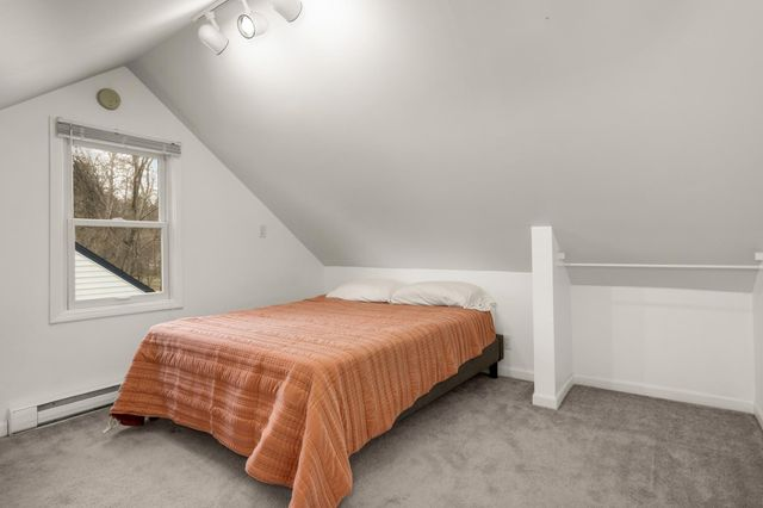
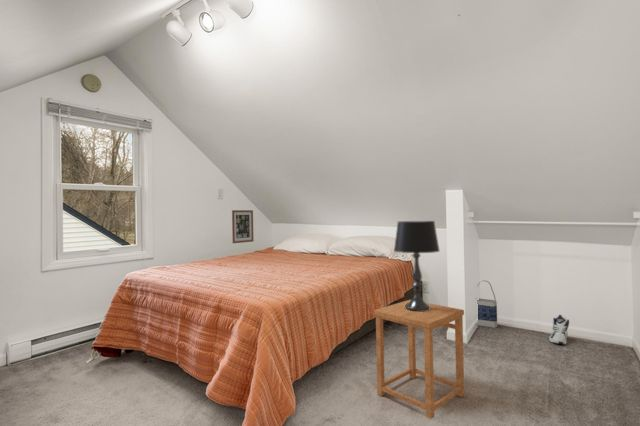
+ sneaker (559, 328)
+ bag (485, 302)
+ wall art (243, 226)
+ side table (415, 353)
+ table lamp (416, 264)
